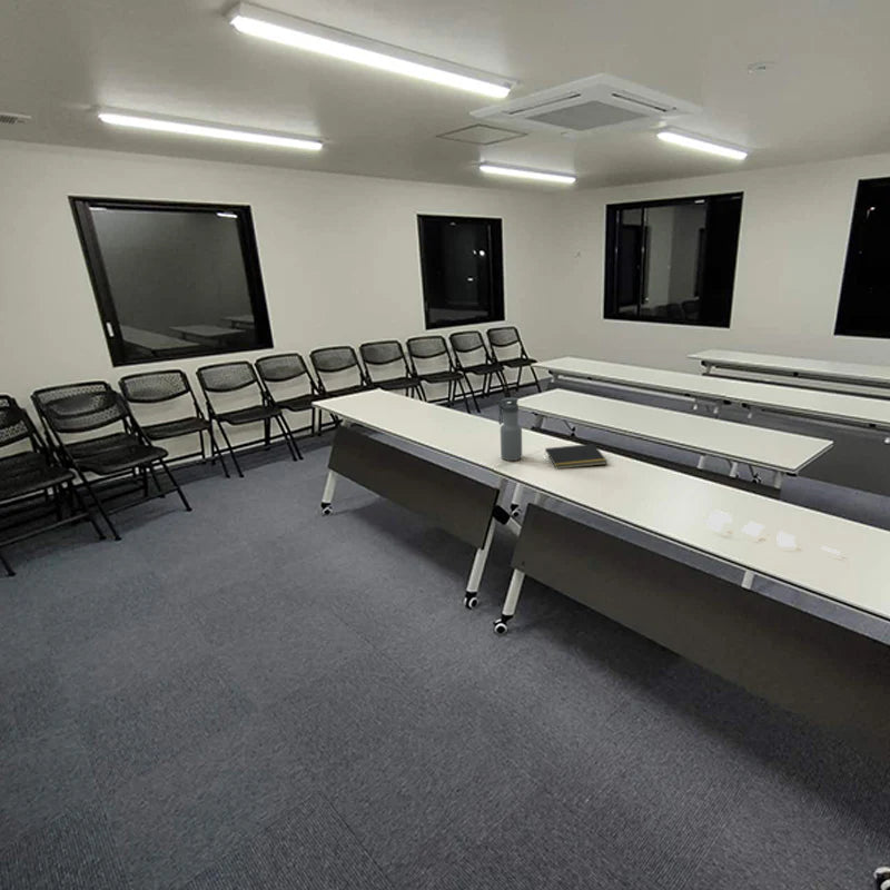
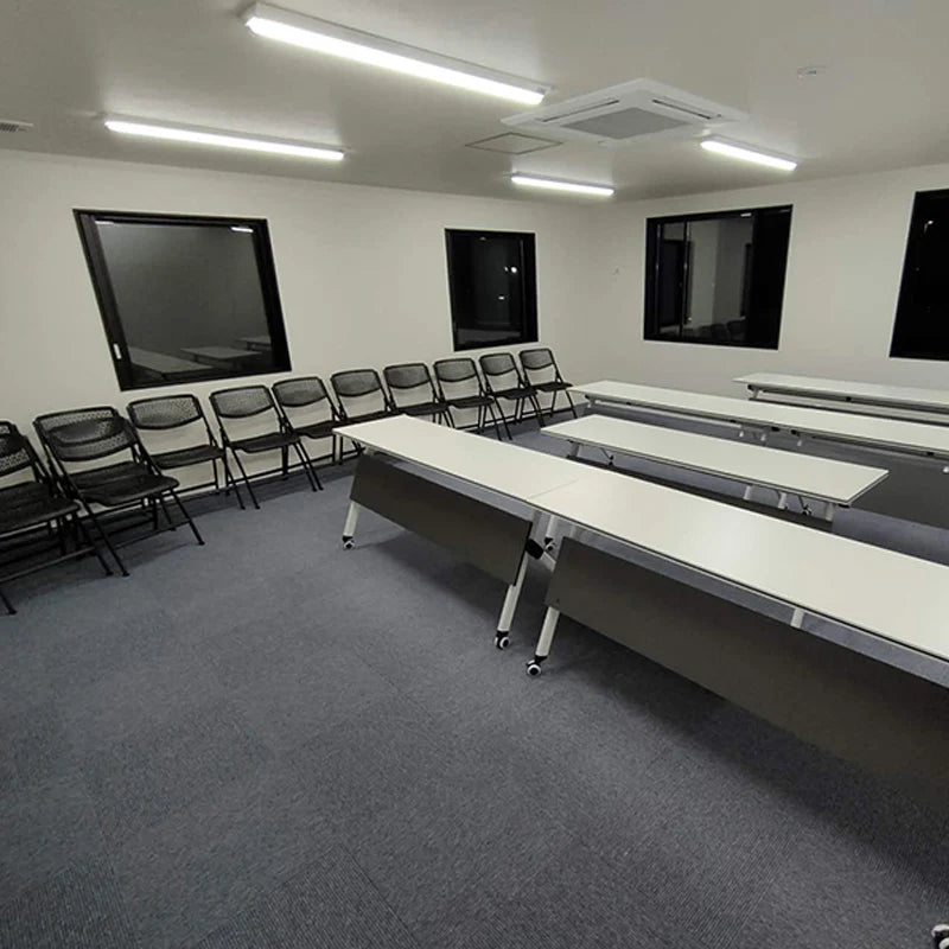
- water bottle (510, 428)
- notepad (575, 455)
- papers (778, 534)
